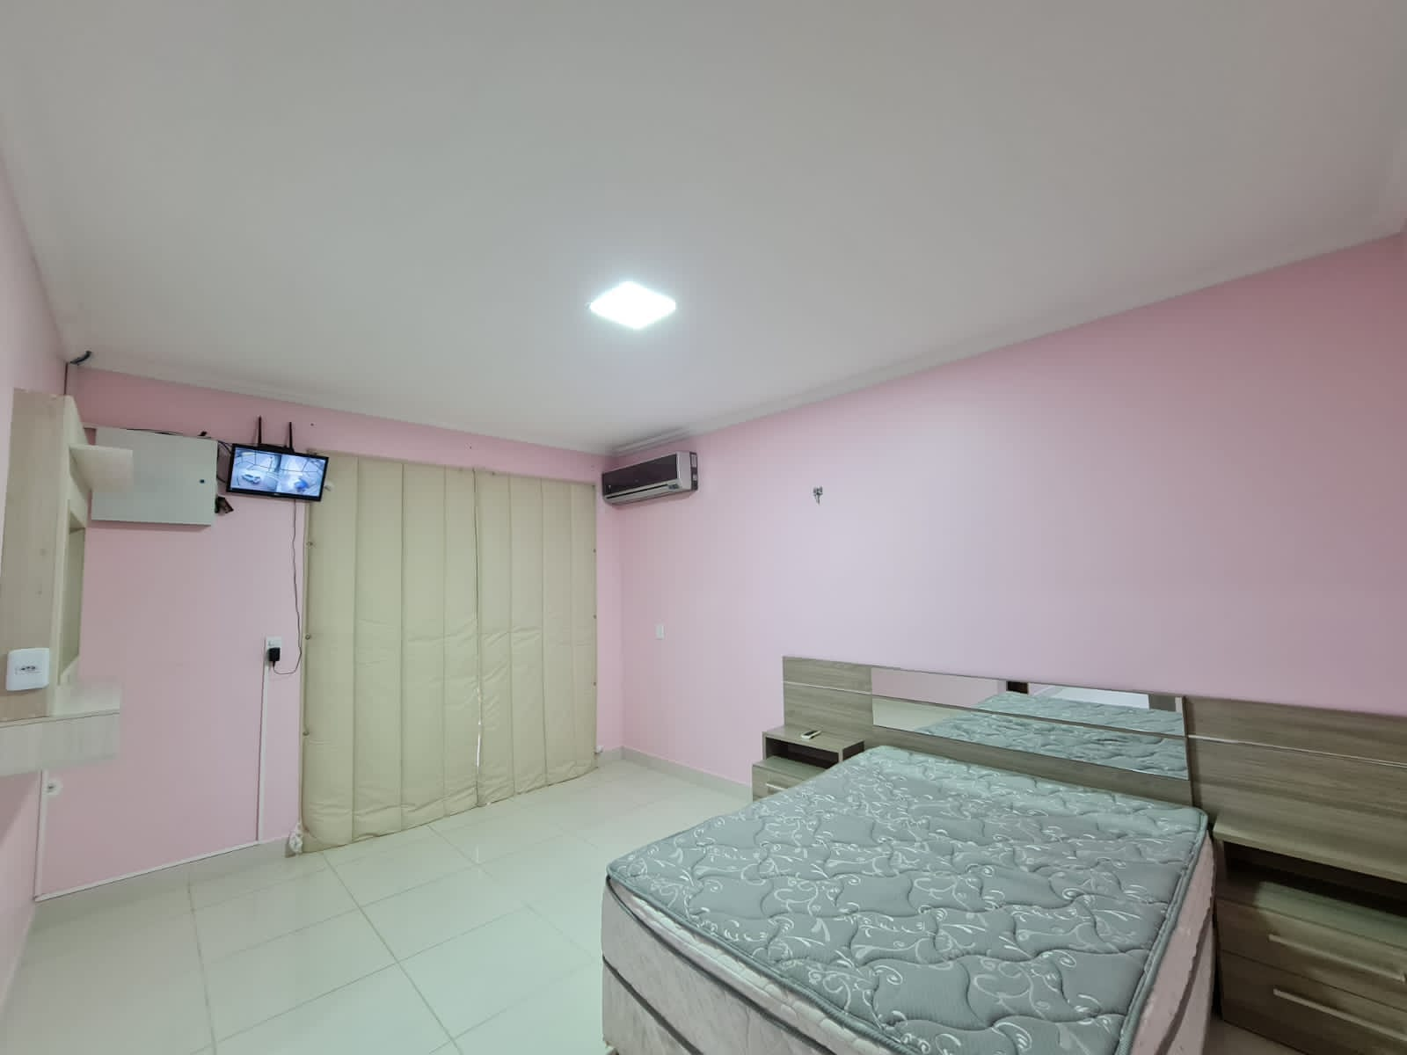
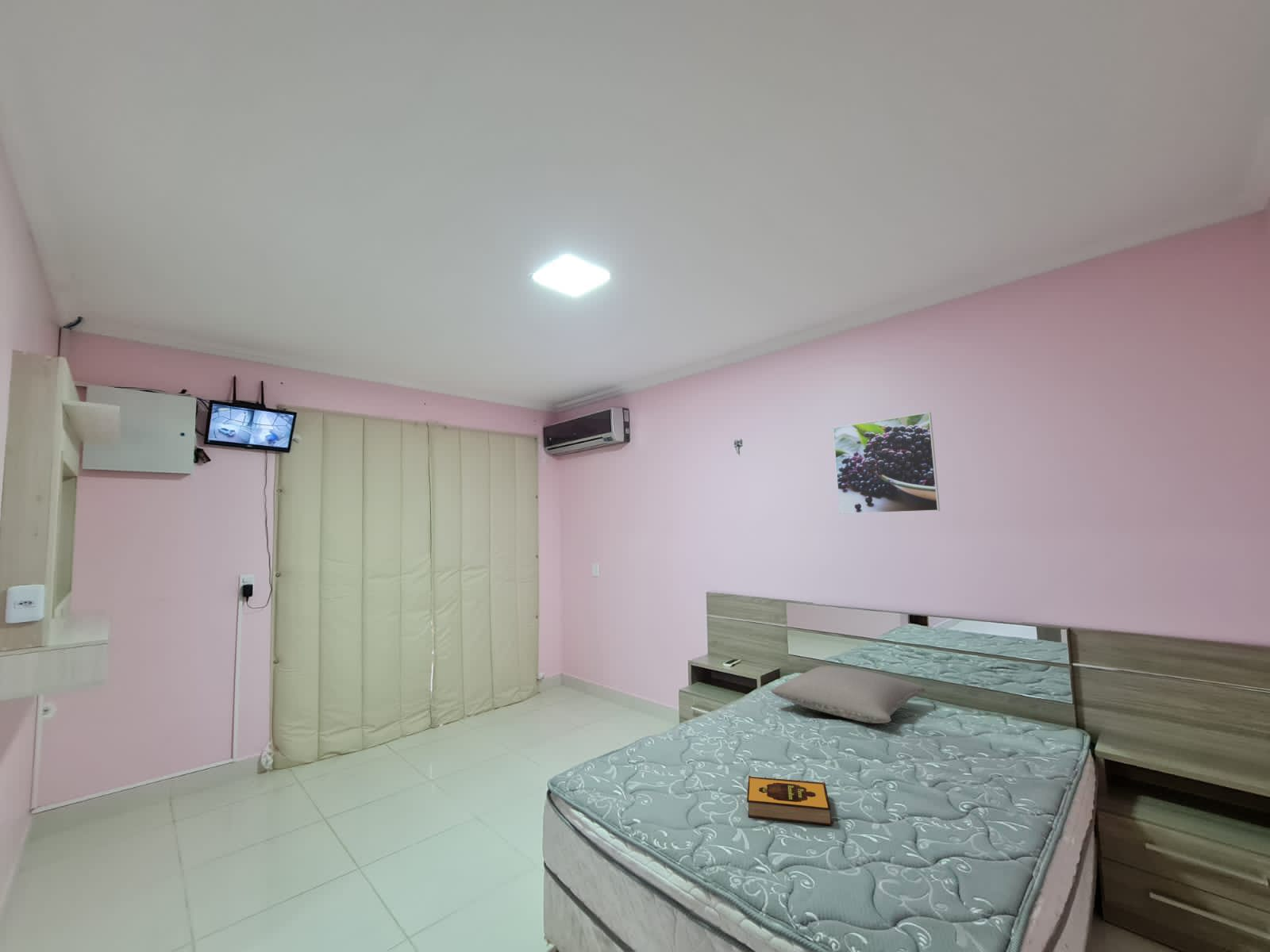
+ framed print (883, 466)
+ pillow (846, 689)
+ hardback book (787, 797)
